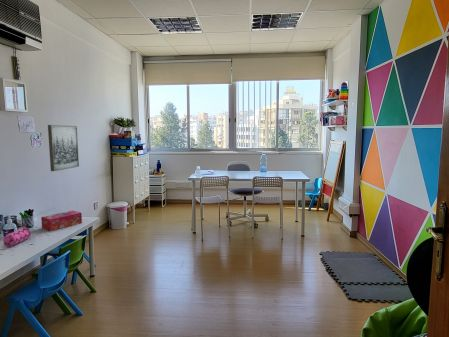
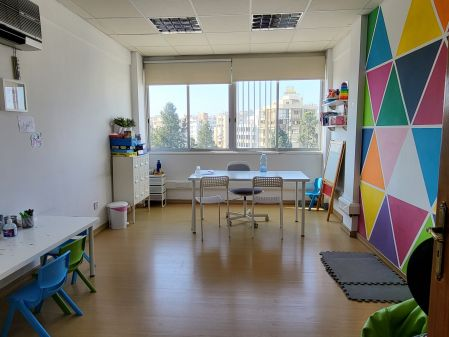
- tissue box (62, 220)
- wall art (64, 147)
- pencil case (16, 236)
